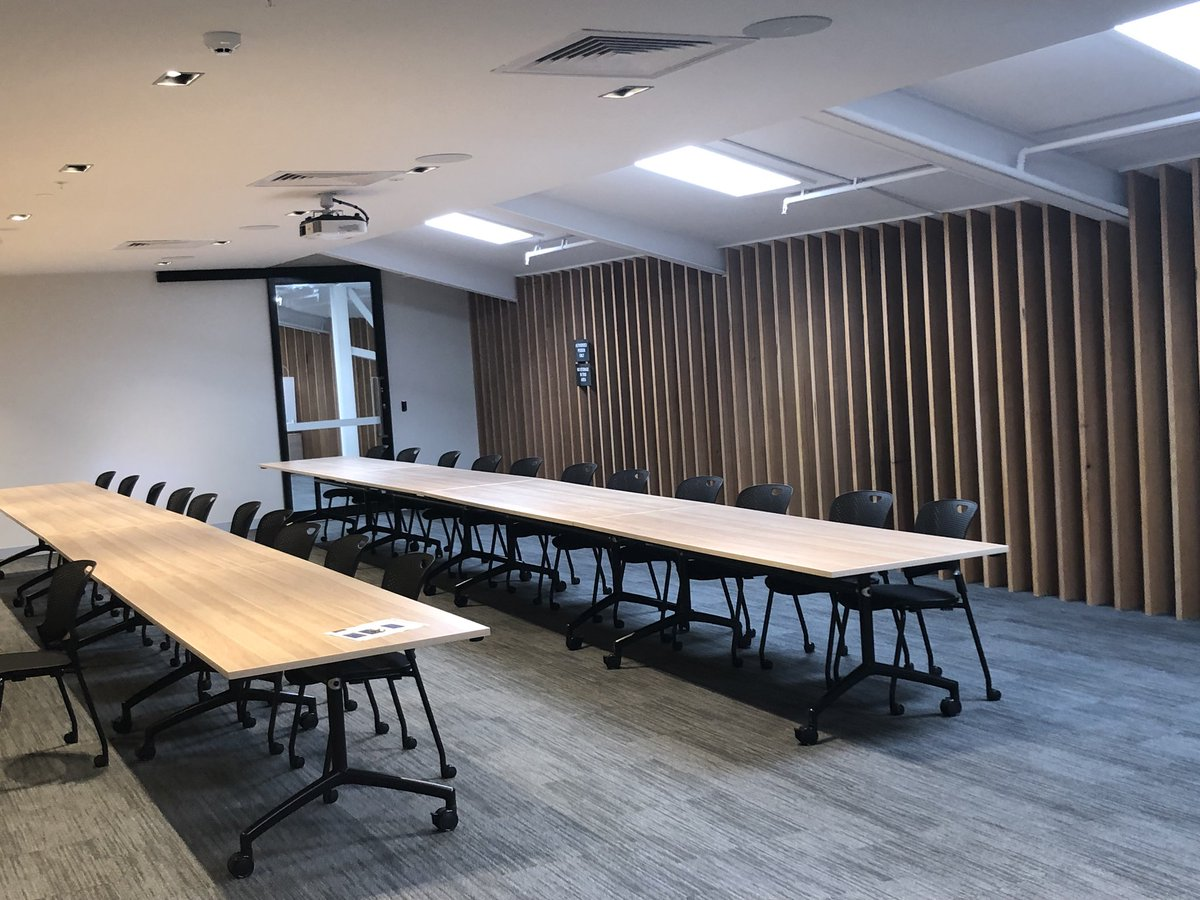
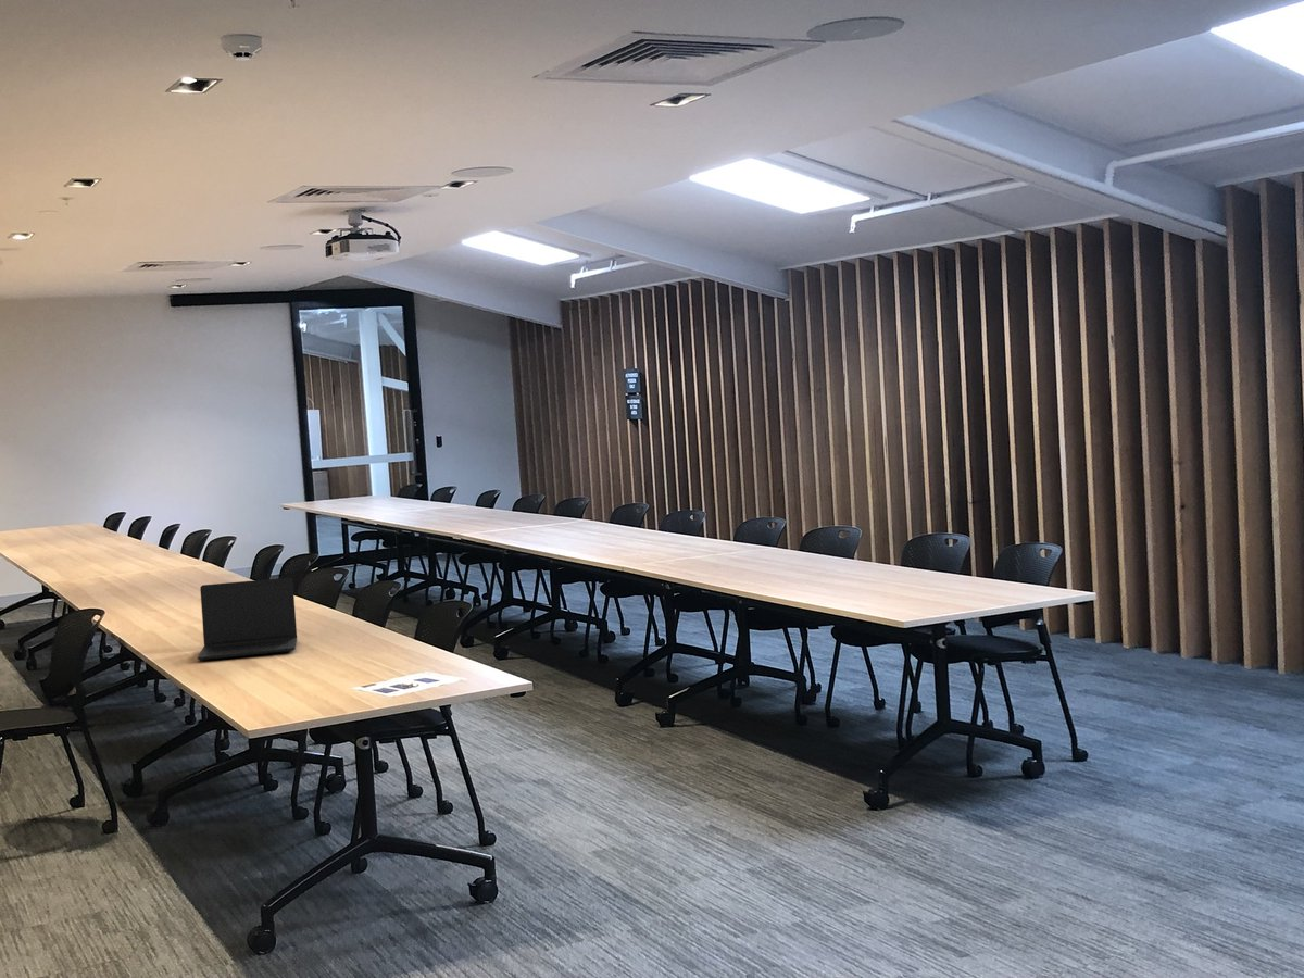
+ laptop (247, 617)
